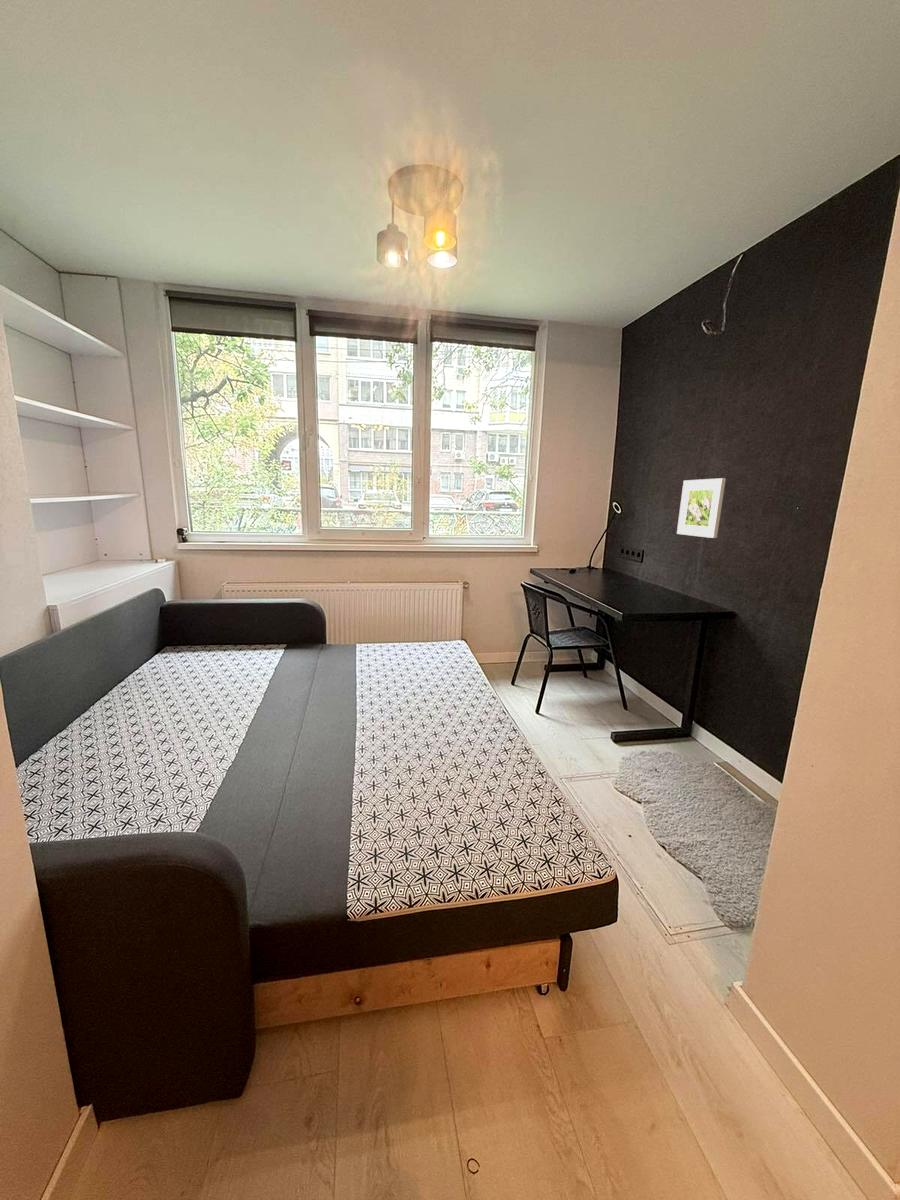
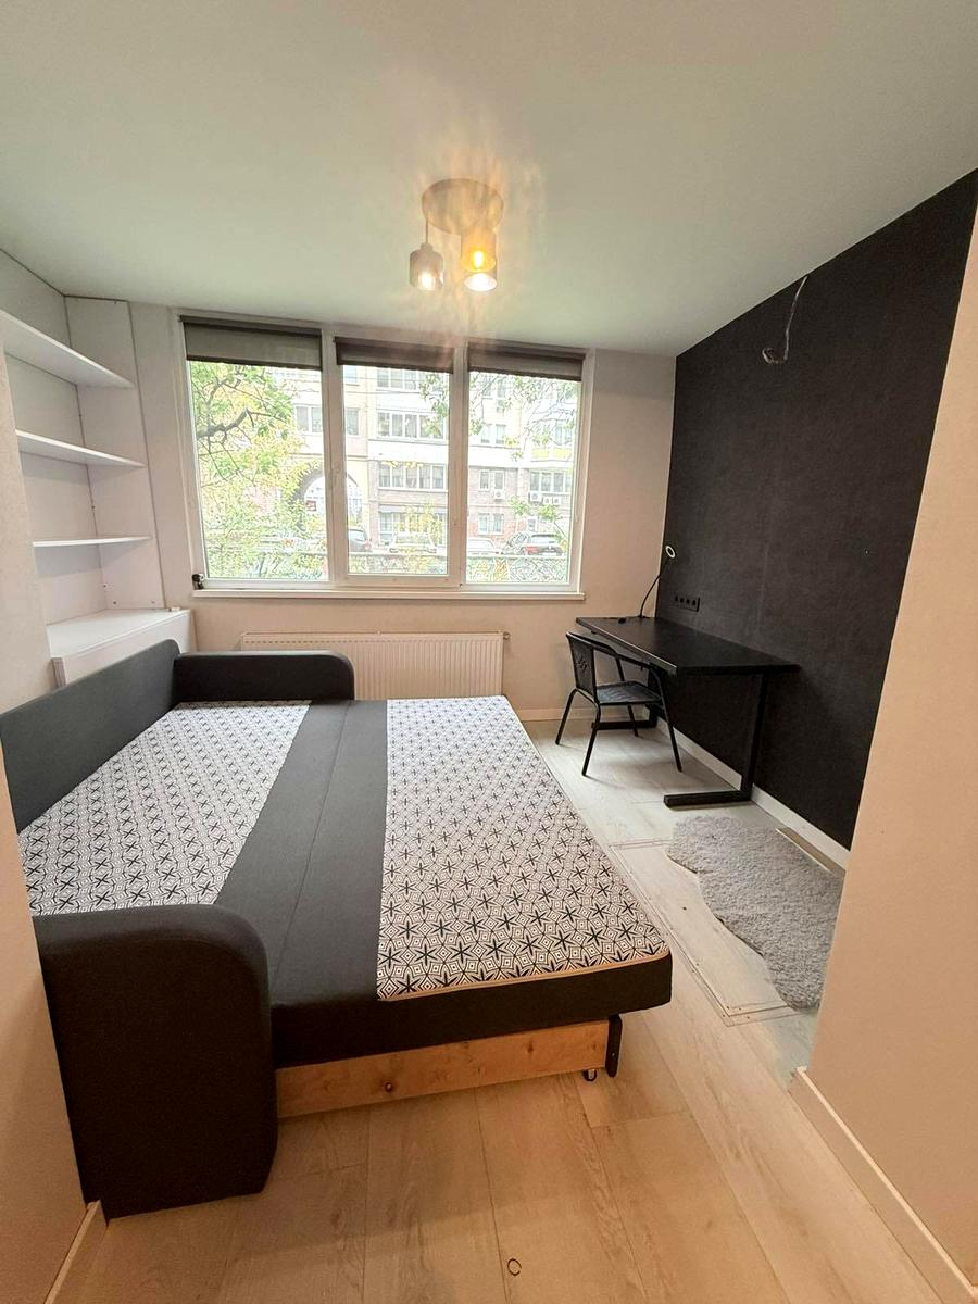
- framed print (699, 508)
